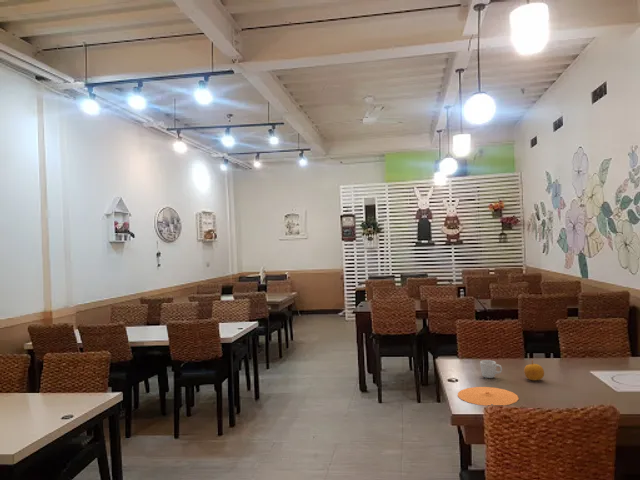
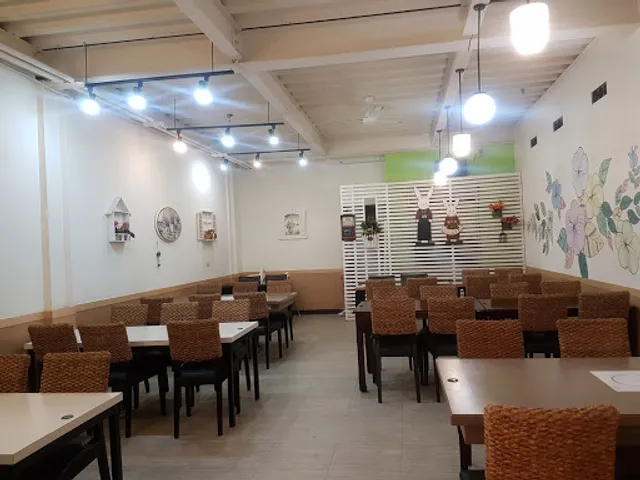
- cup (491, 369)
- plate (487, 394)
- fruit (534, 370)
